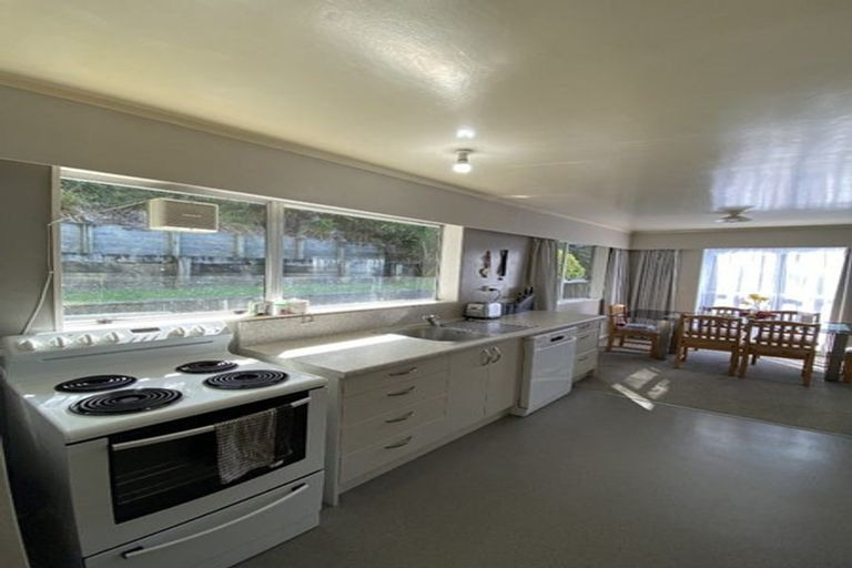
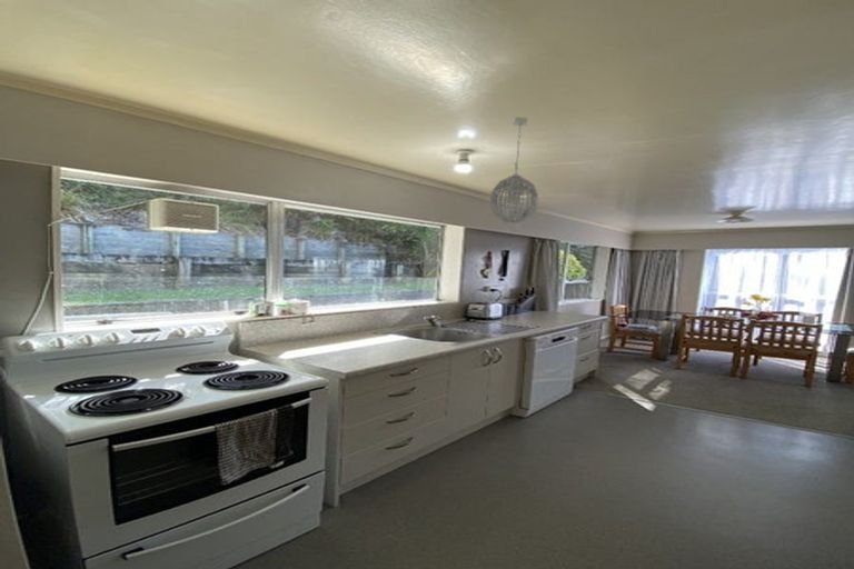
+ pendant light (516, 176)
